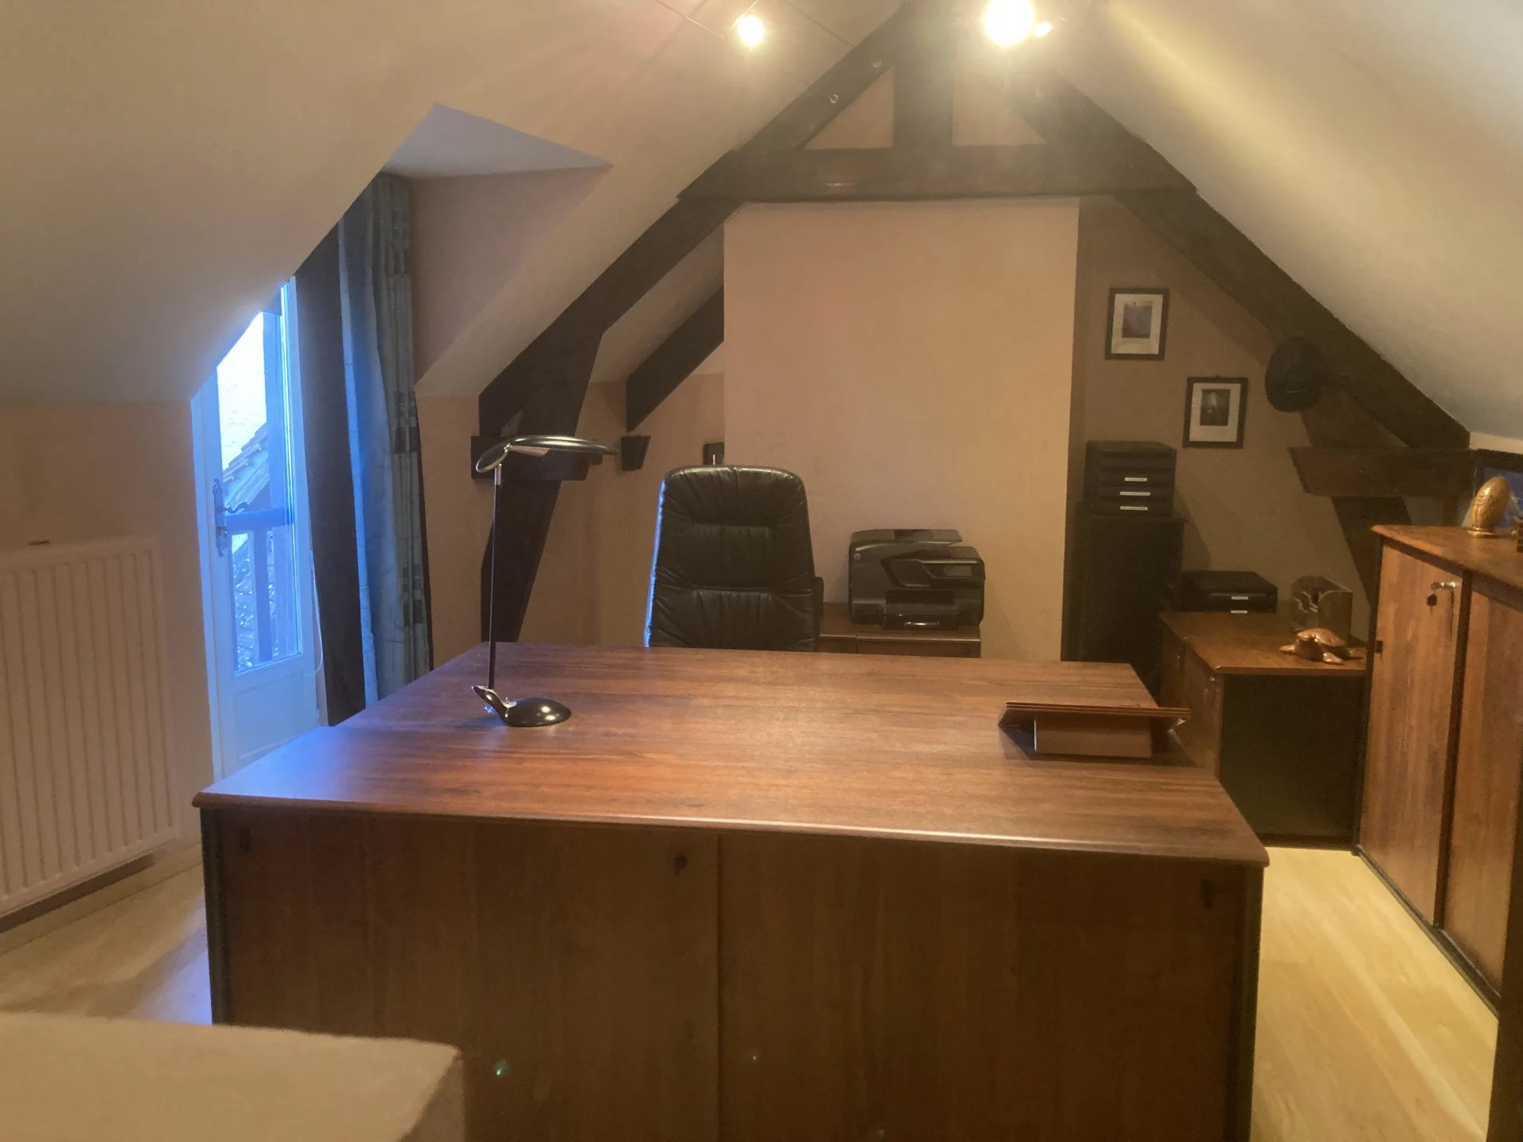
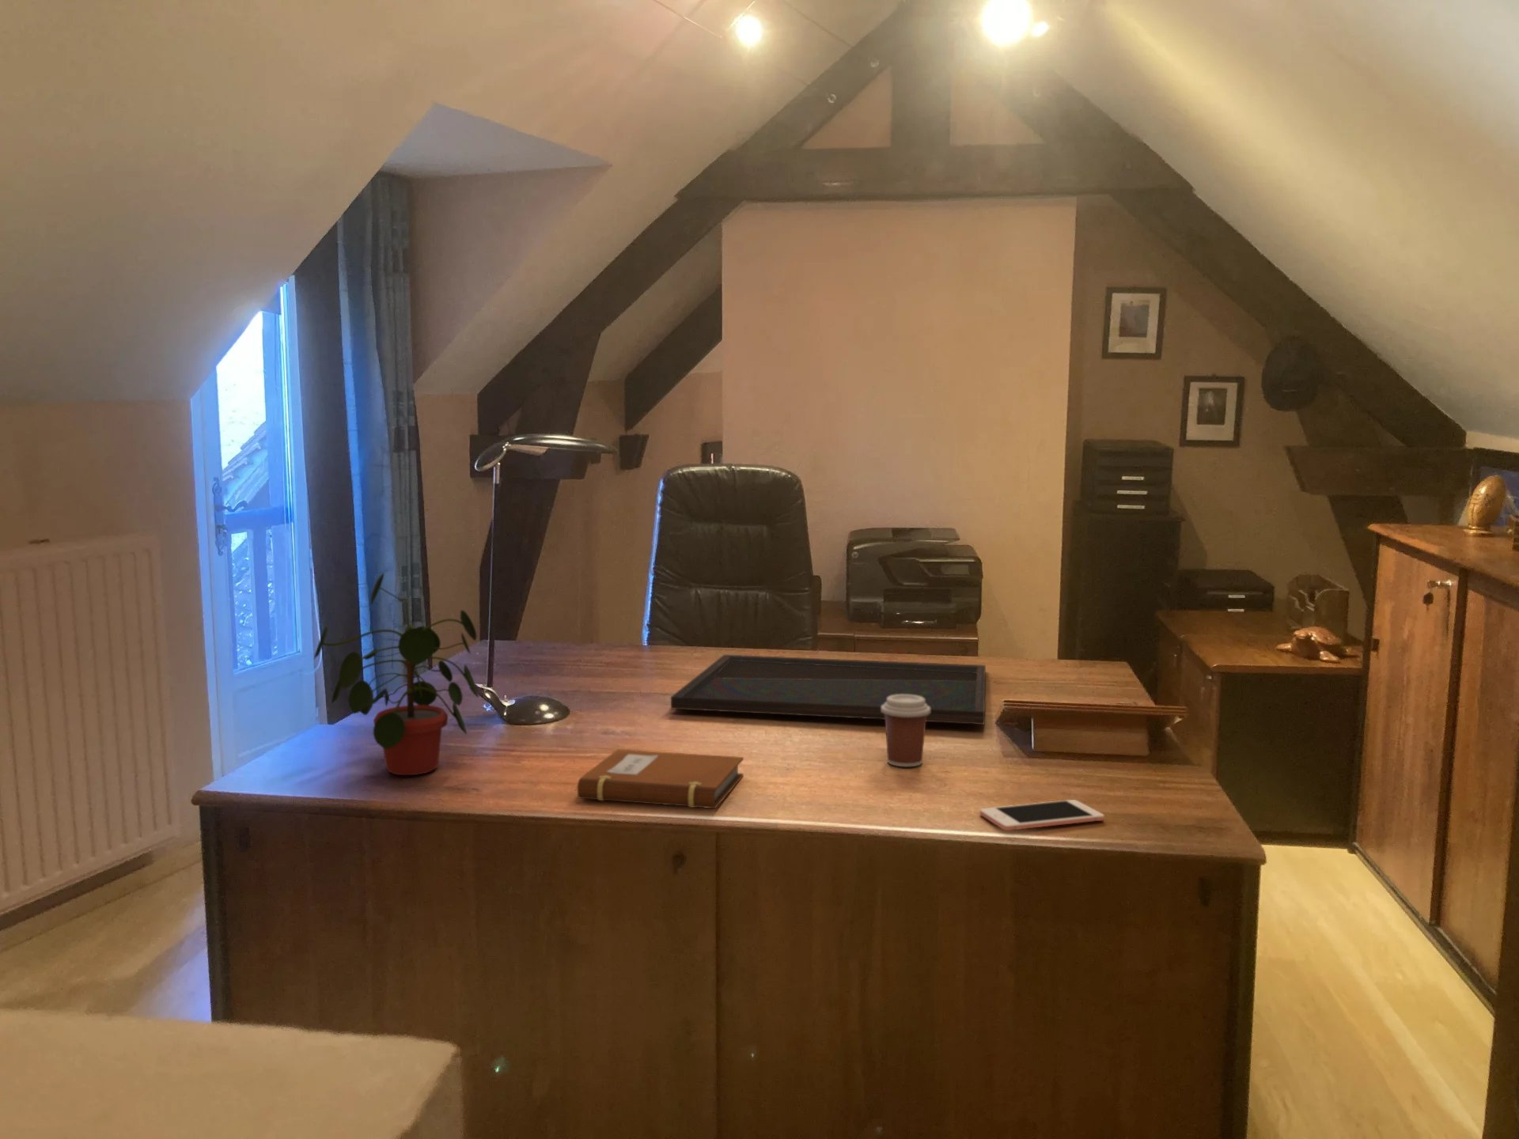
+ coffee cup (905, 730)
+ potted plant (397, 674)
+ notebook (659, 778)
+ cell phone (1041, 815)
+ monitor (838, 686)
